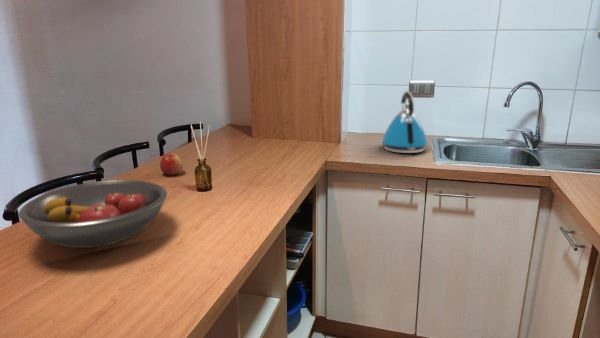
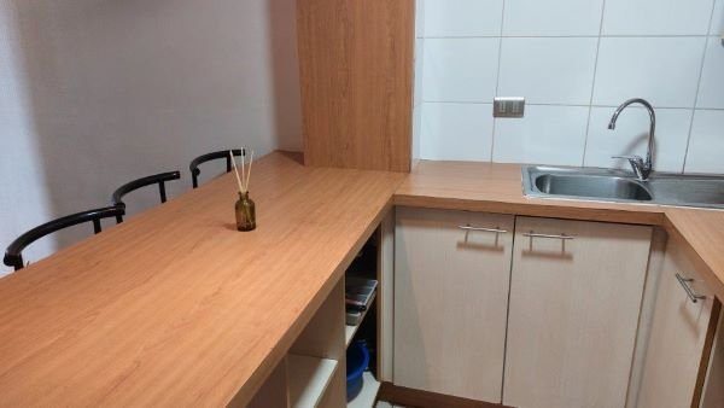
- fruit bowl (99, 212)
- kettle (406, 120)
- apple (171, 163)
